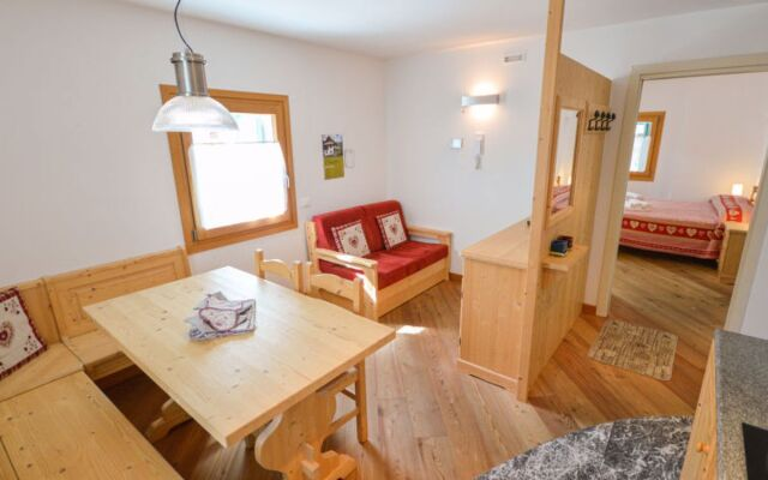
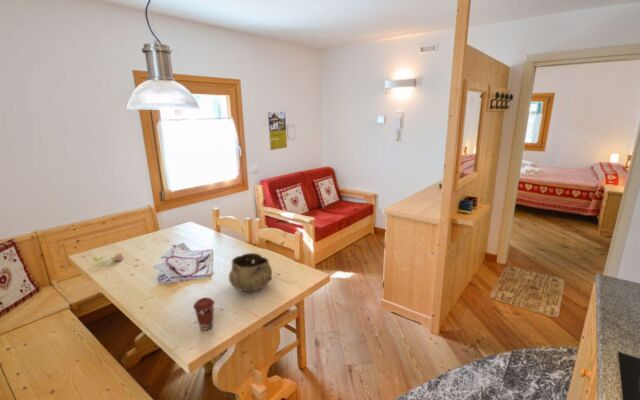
+ decorative bowl (250, 273)
+ coffee cup (205, 314)
+ flower (103, 261)
